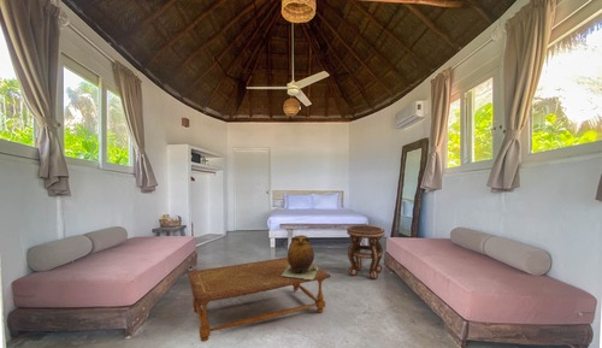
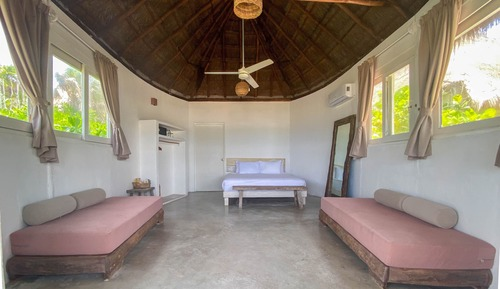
- ceramic vessel (300, 254)
- side table (366, 249)
- coffee table (258, 291)
